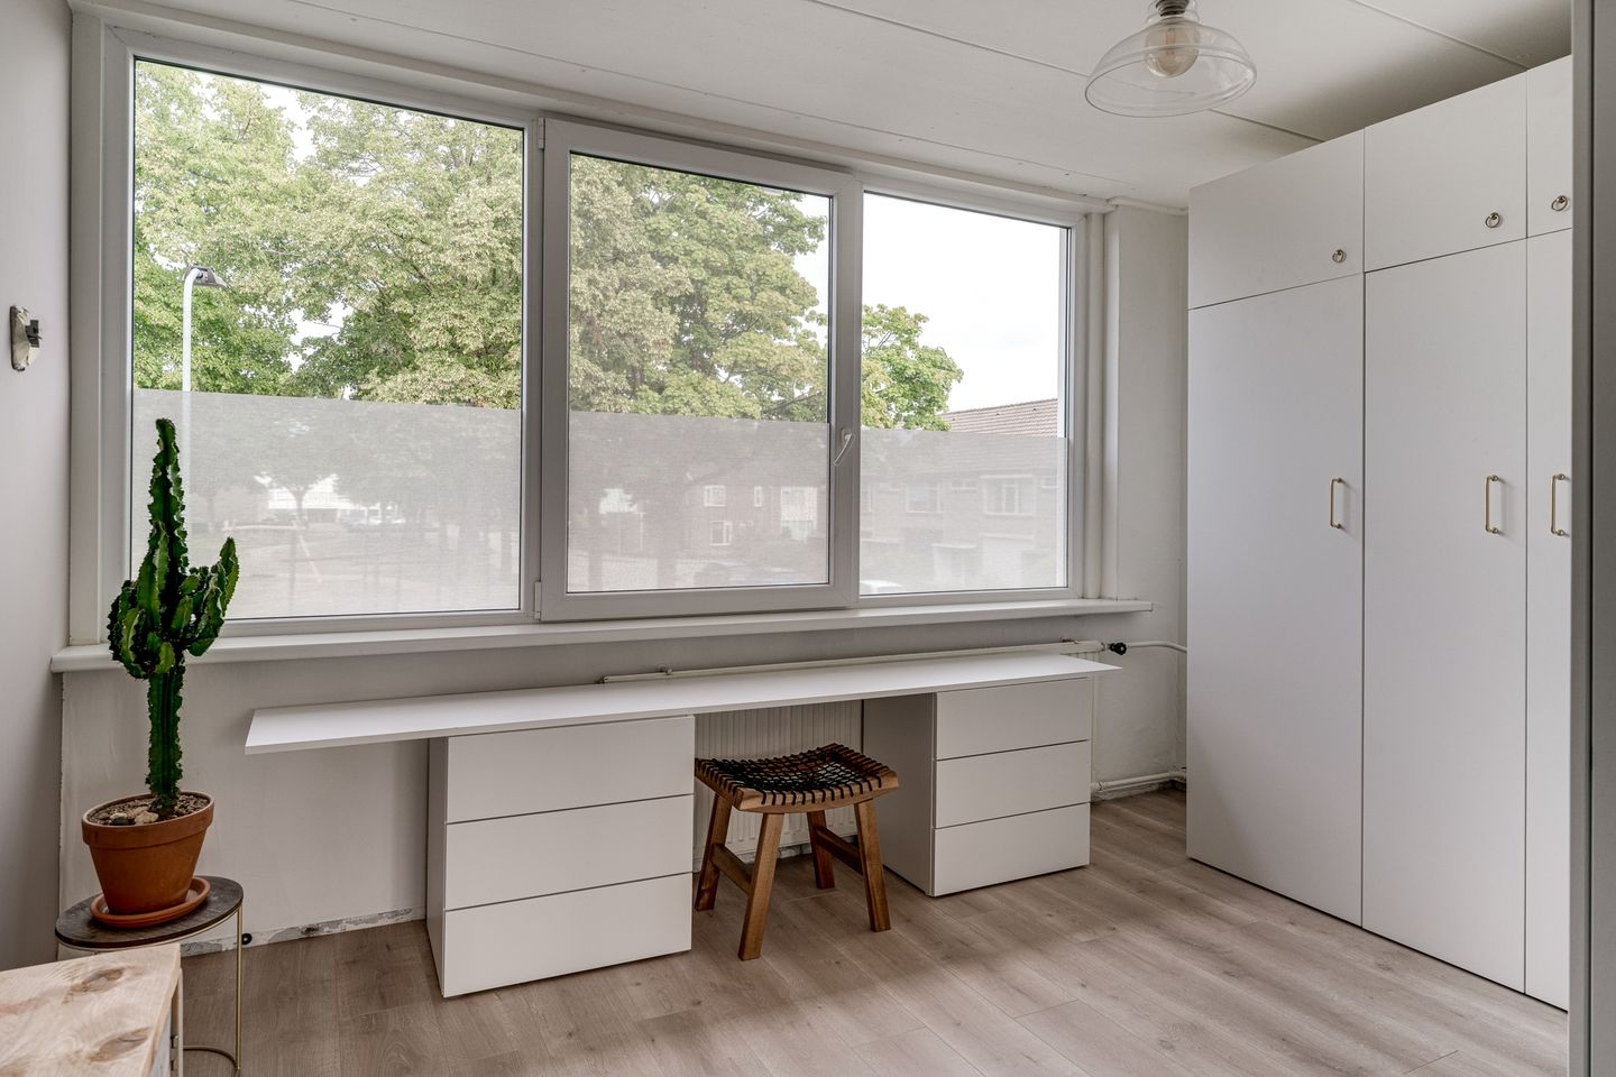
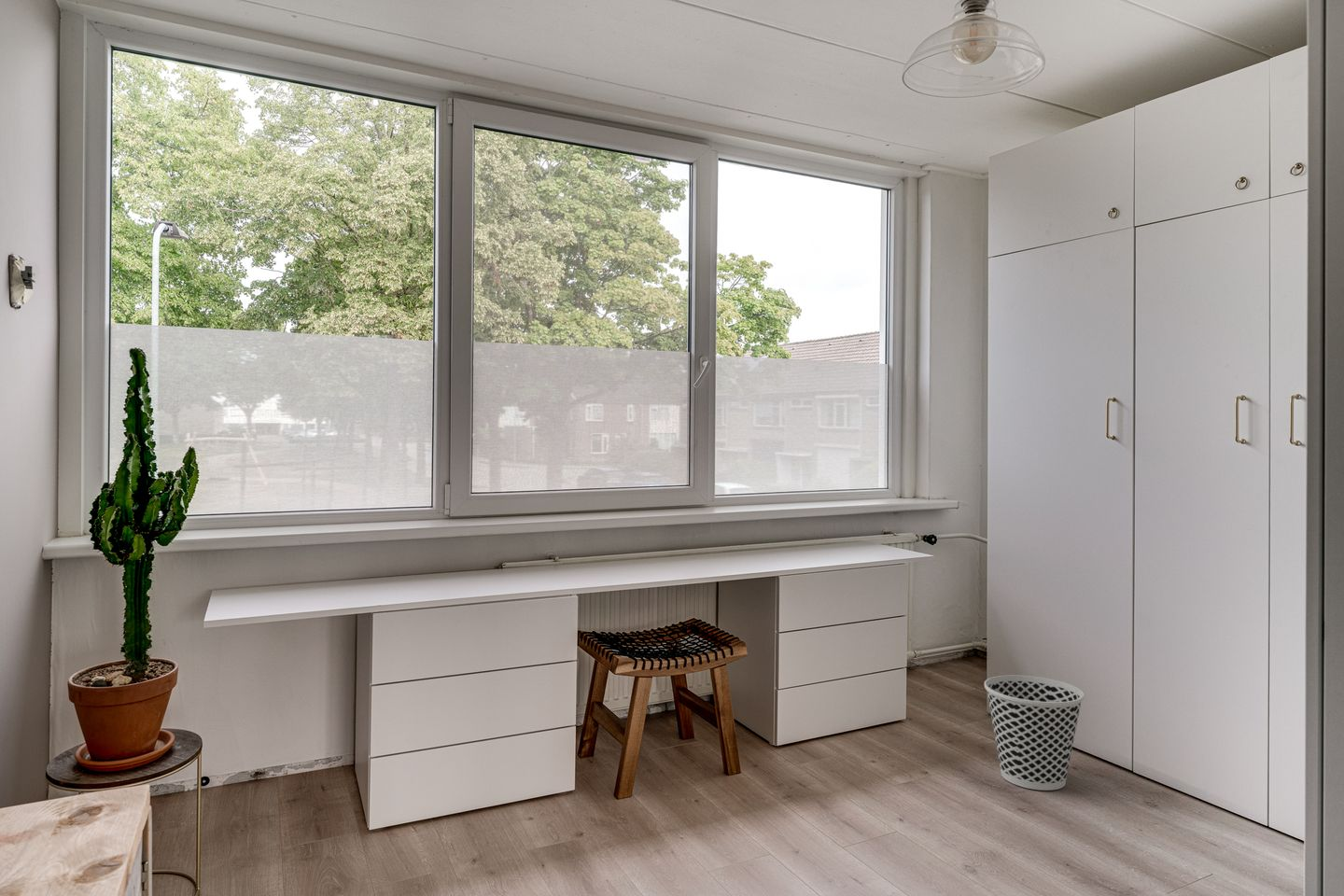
+ wastebasket (1032, 733)
